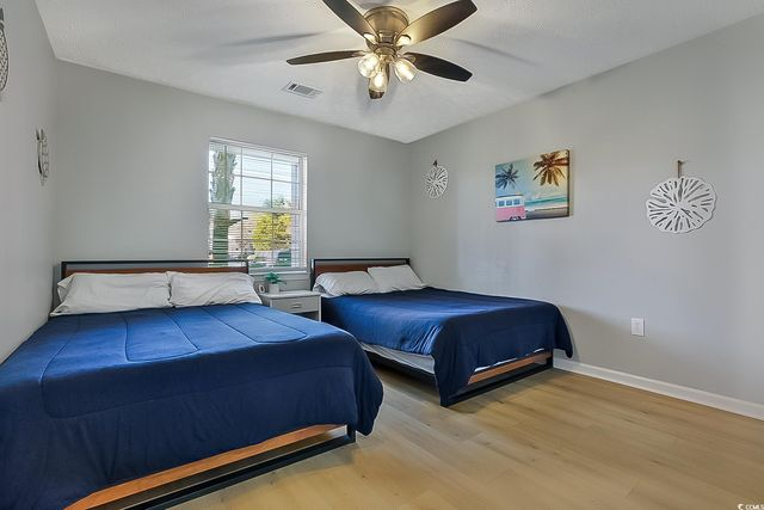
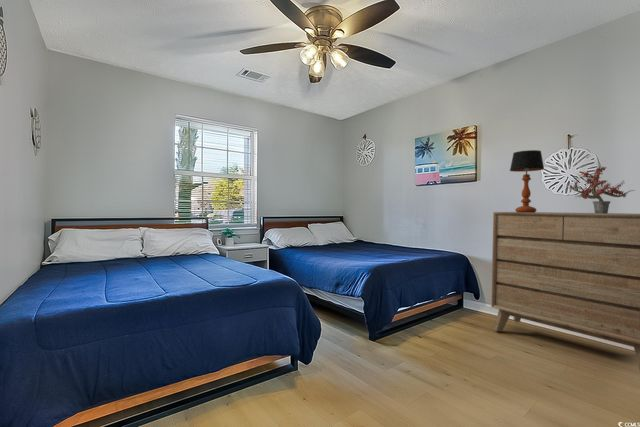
+ potted plant (599, 185)
+ table lamp (526, 182)
+ dresser (570, 278)
